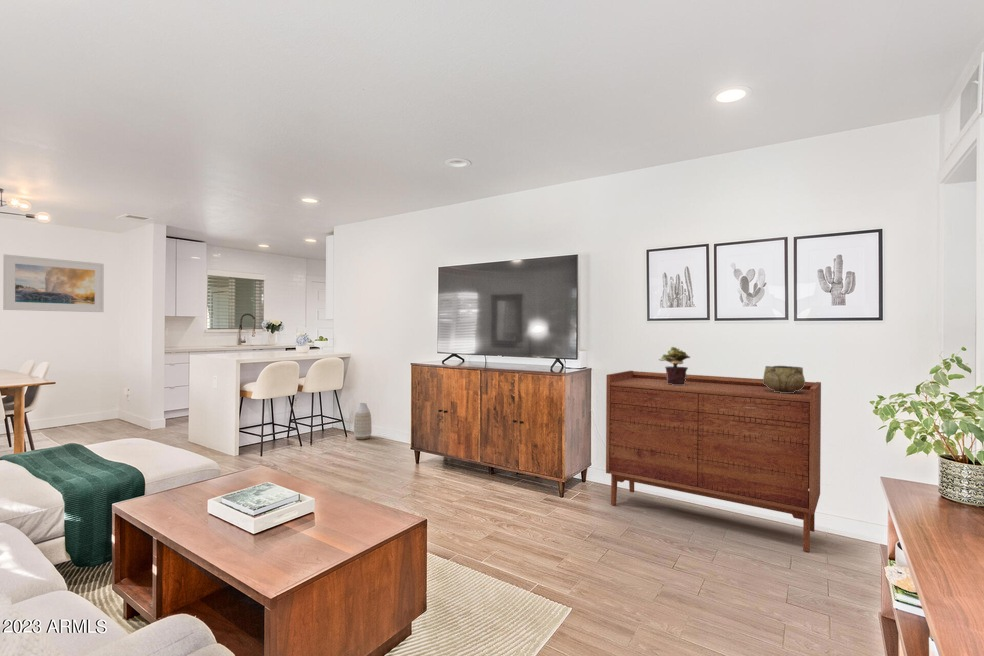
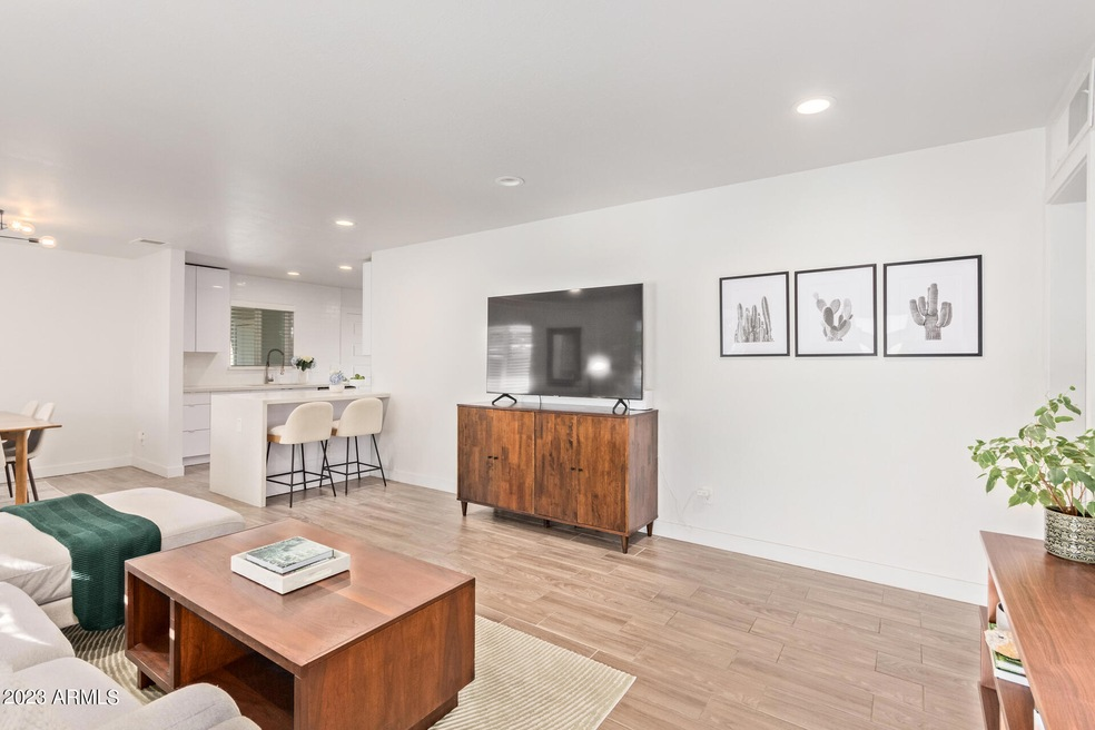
- vase (362, 420)
- decorative bowl (784, 379)
- potted plant (673, 365)
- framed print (56, 285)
- sideboard (706, 447)
